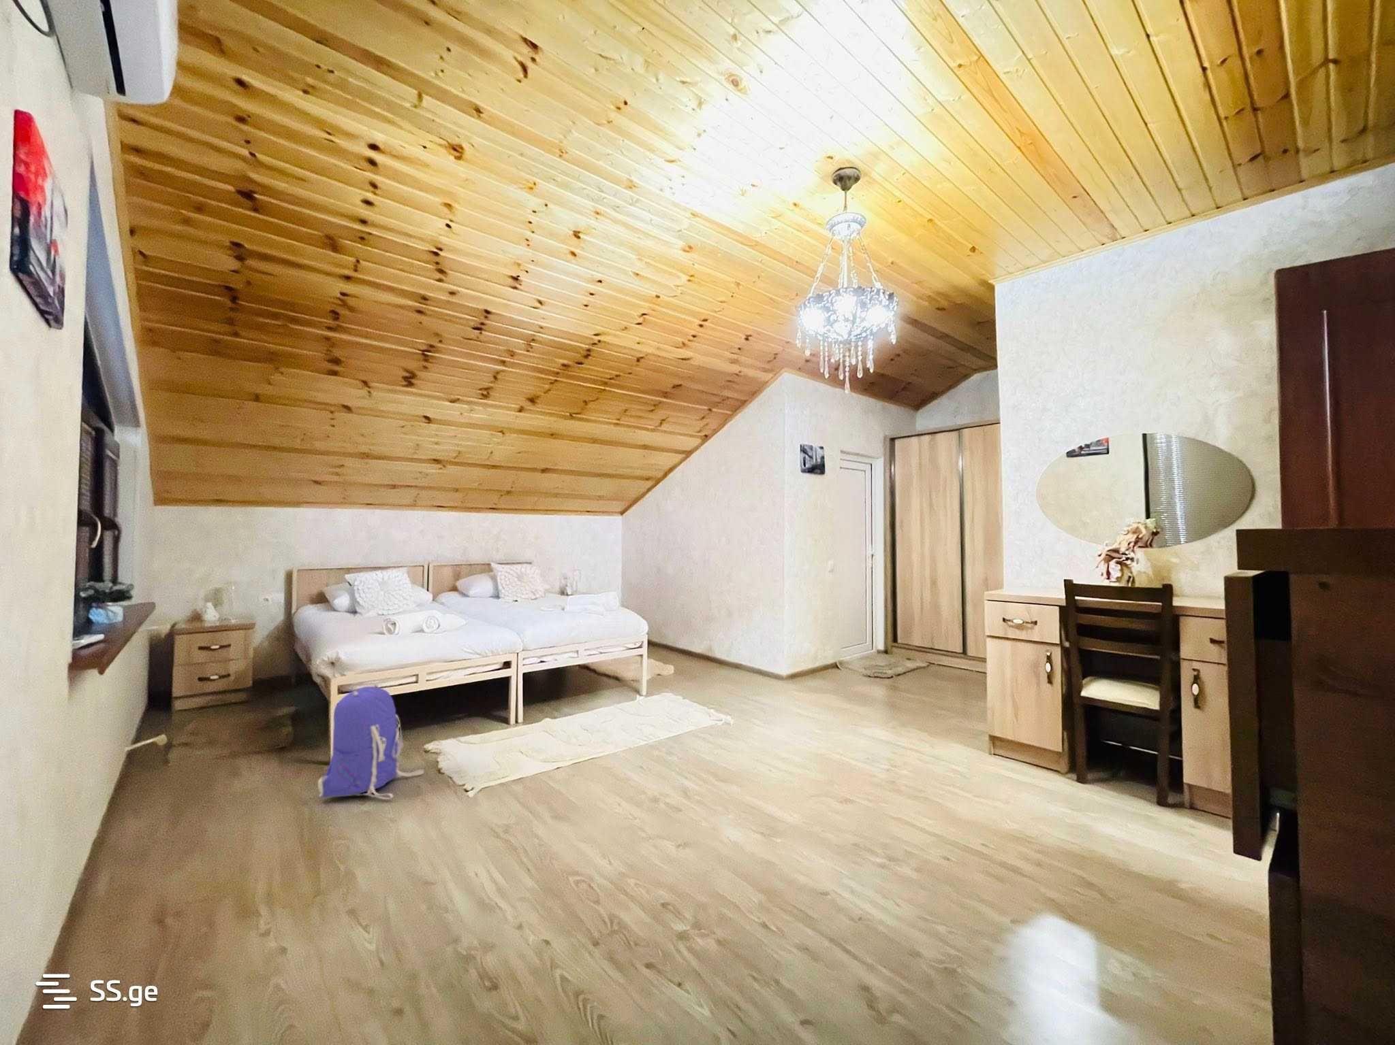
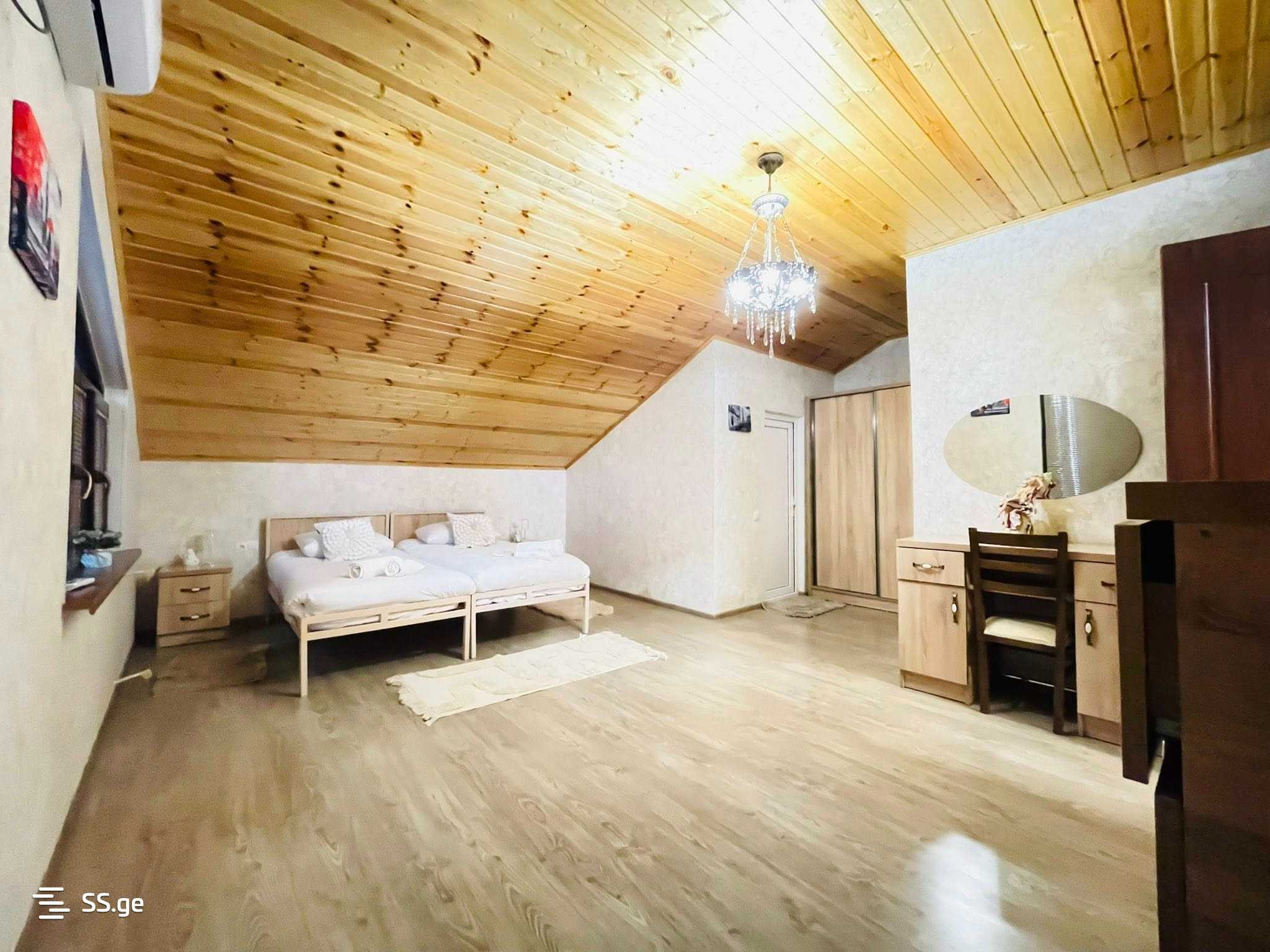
- backpack (371, 737)
